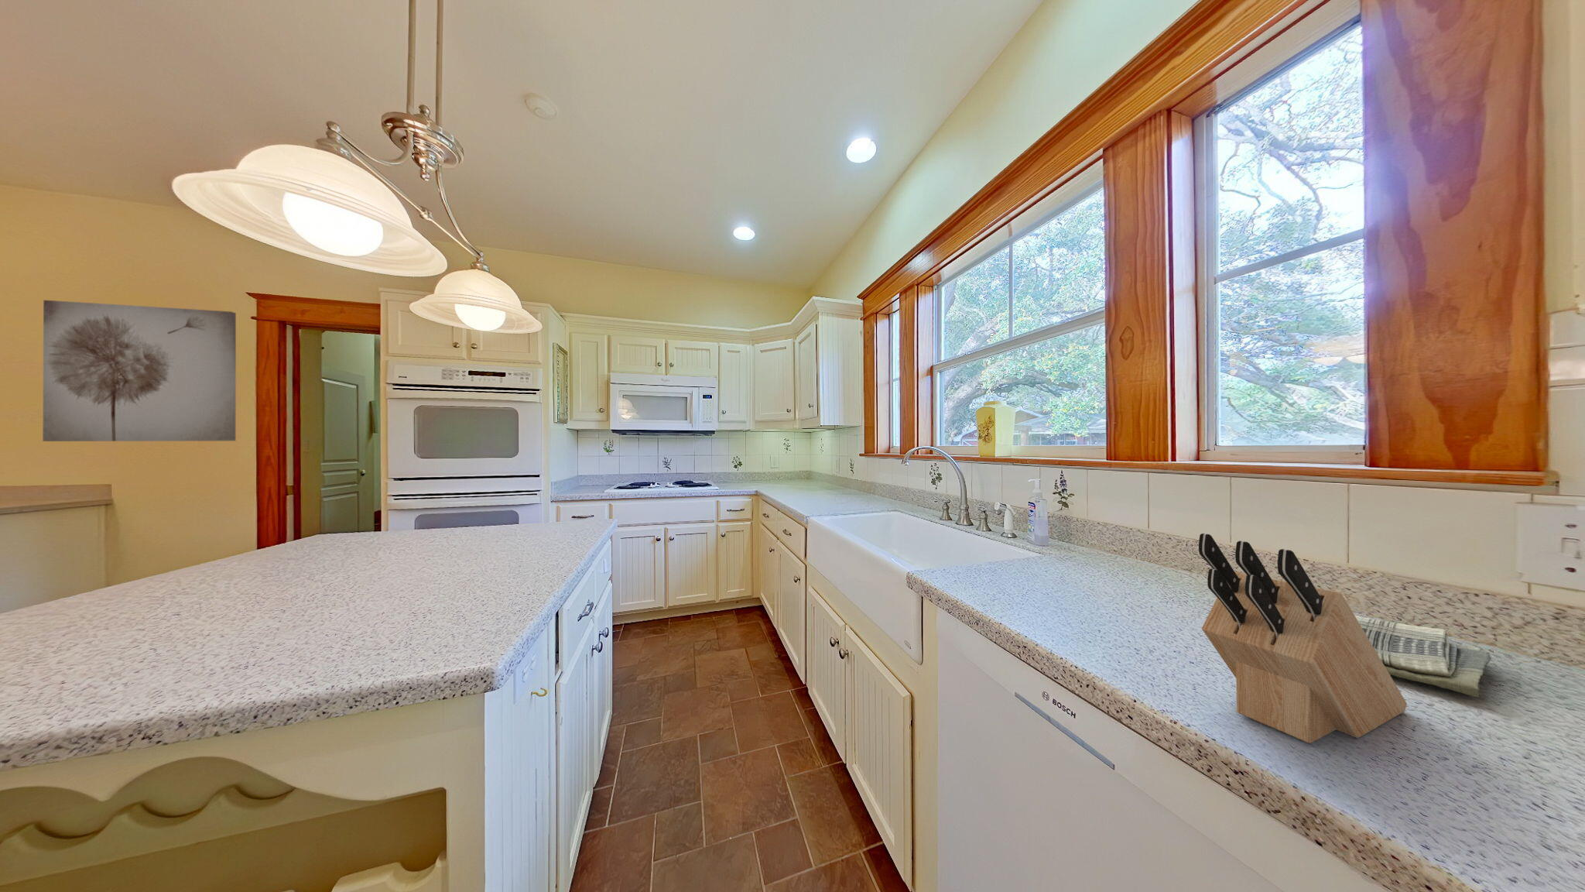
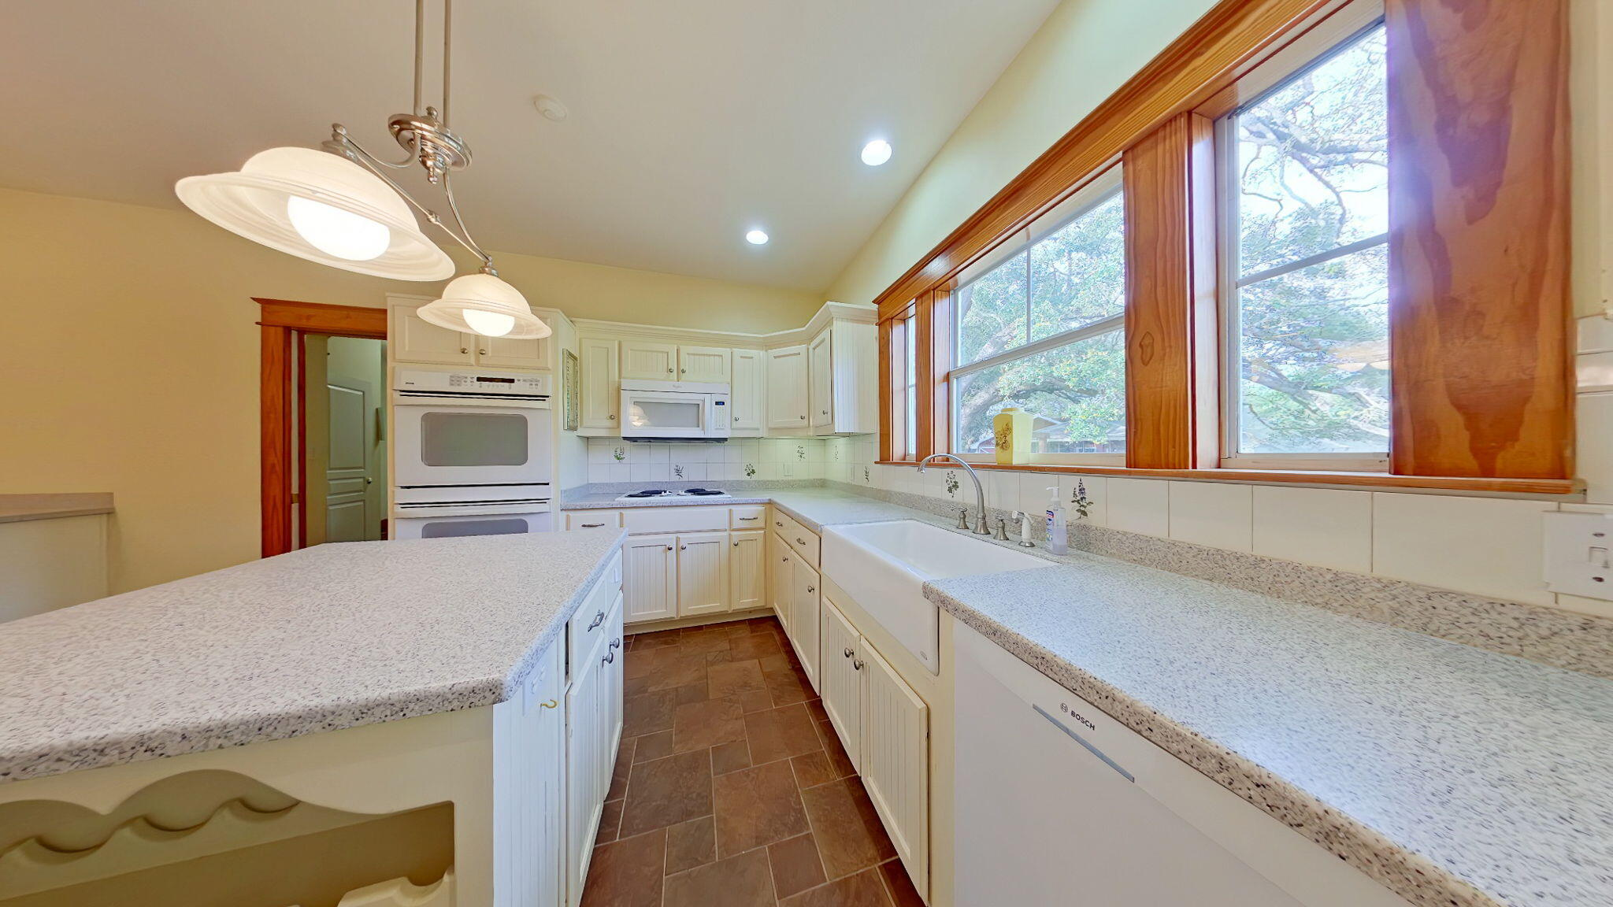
- wall art (144, 374)
- knife block (1294, 623)
- dish towel (1367, 637)
